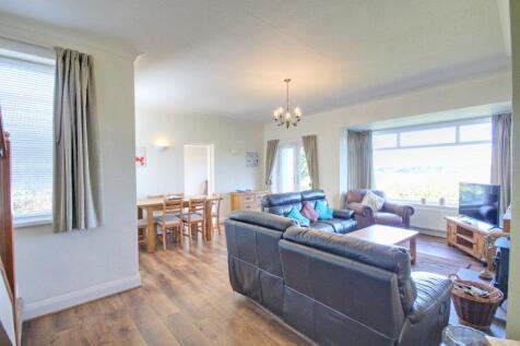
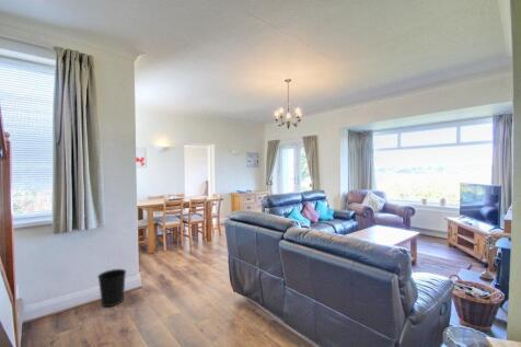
+ wastebasket (112, 288)
